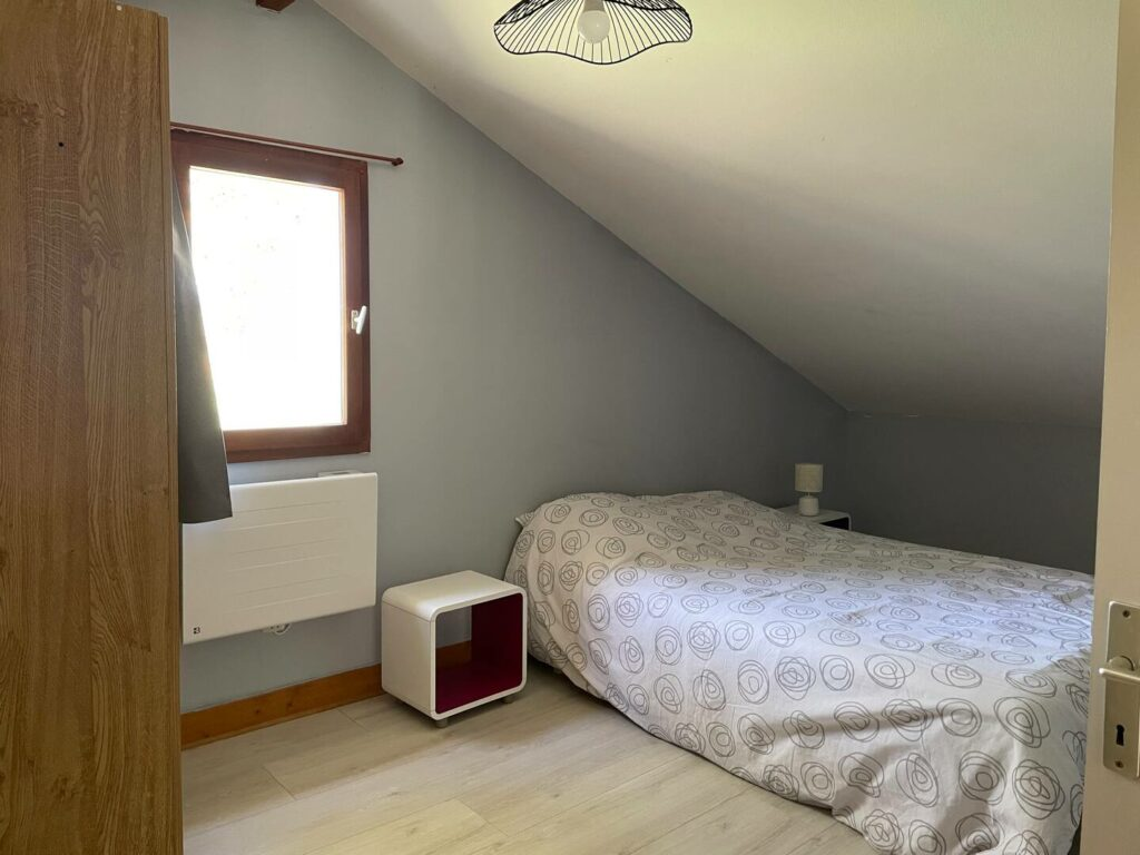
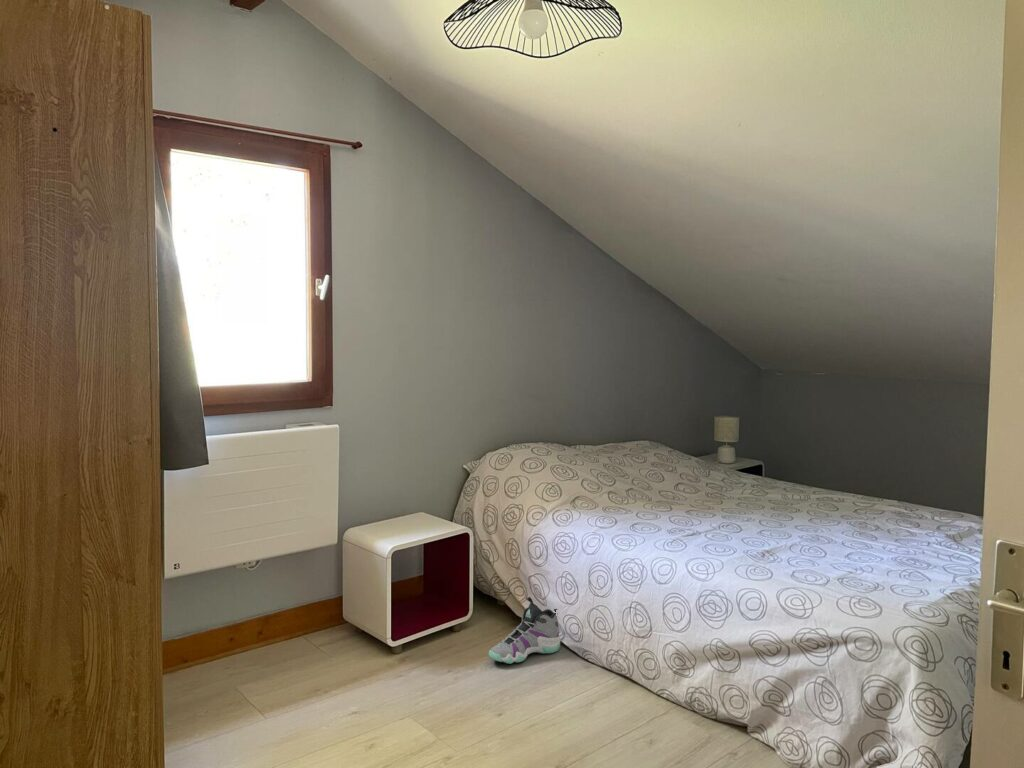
+ sneaker (524, 626)
